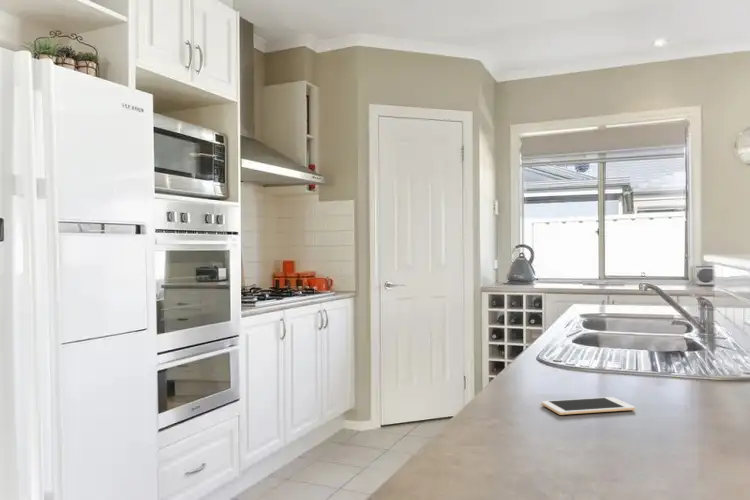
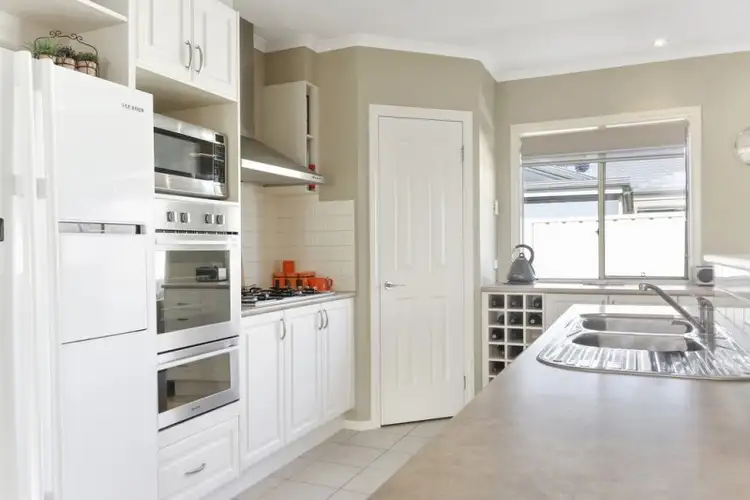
- cell phone (587, 405)
